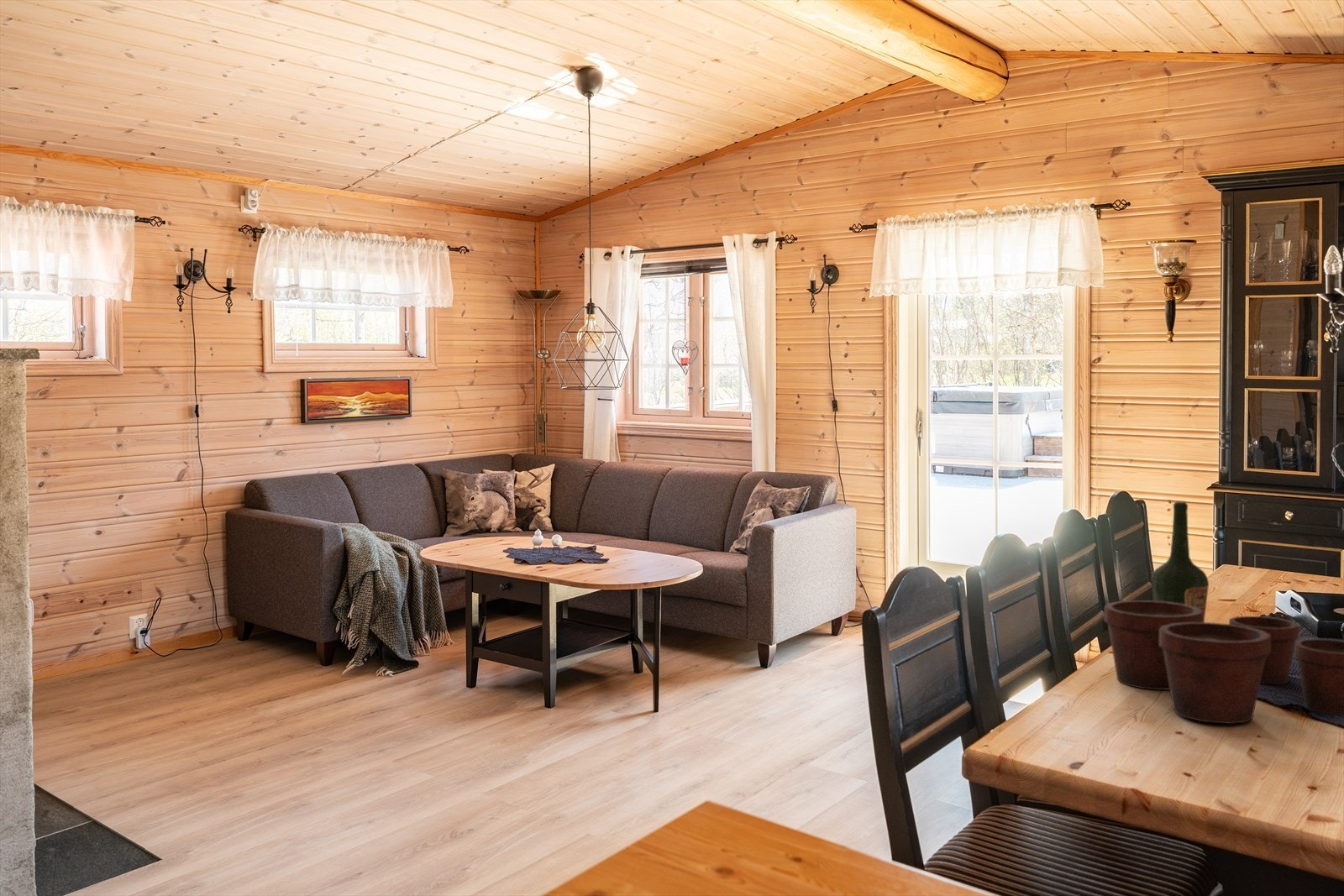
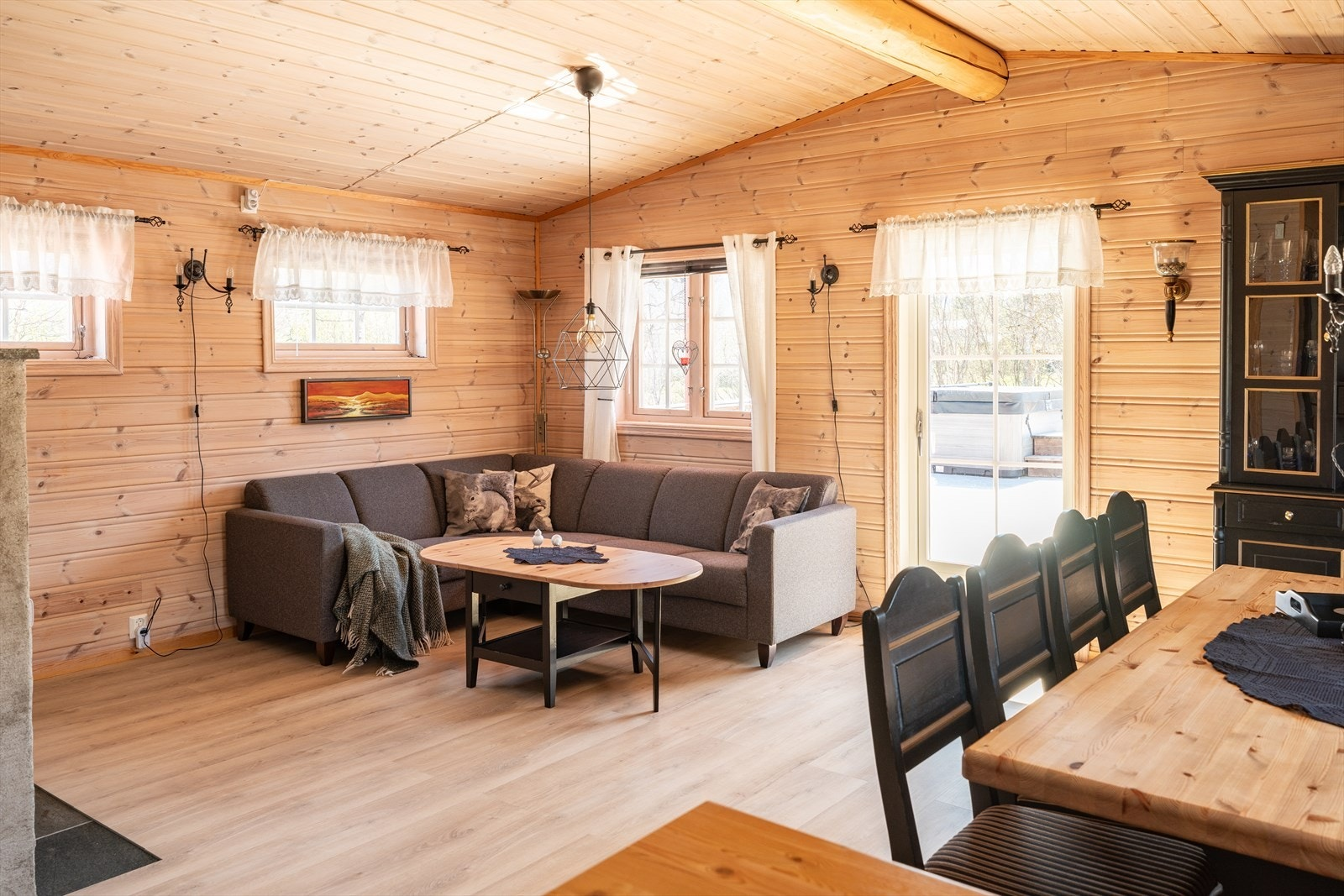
- flower pot (1232, 657)
- bottle (1179, 564)
